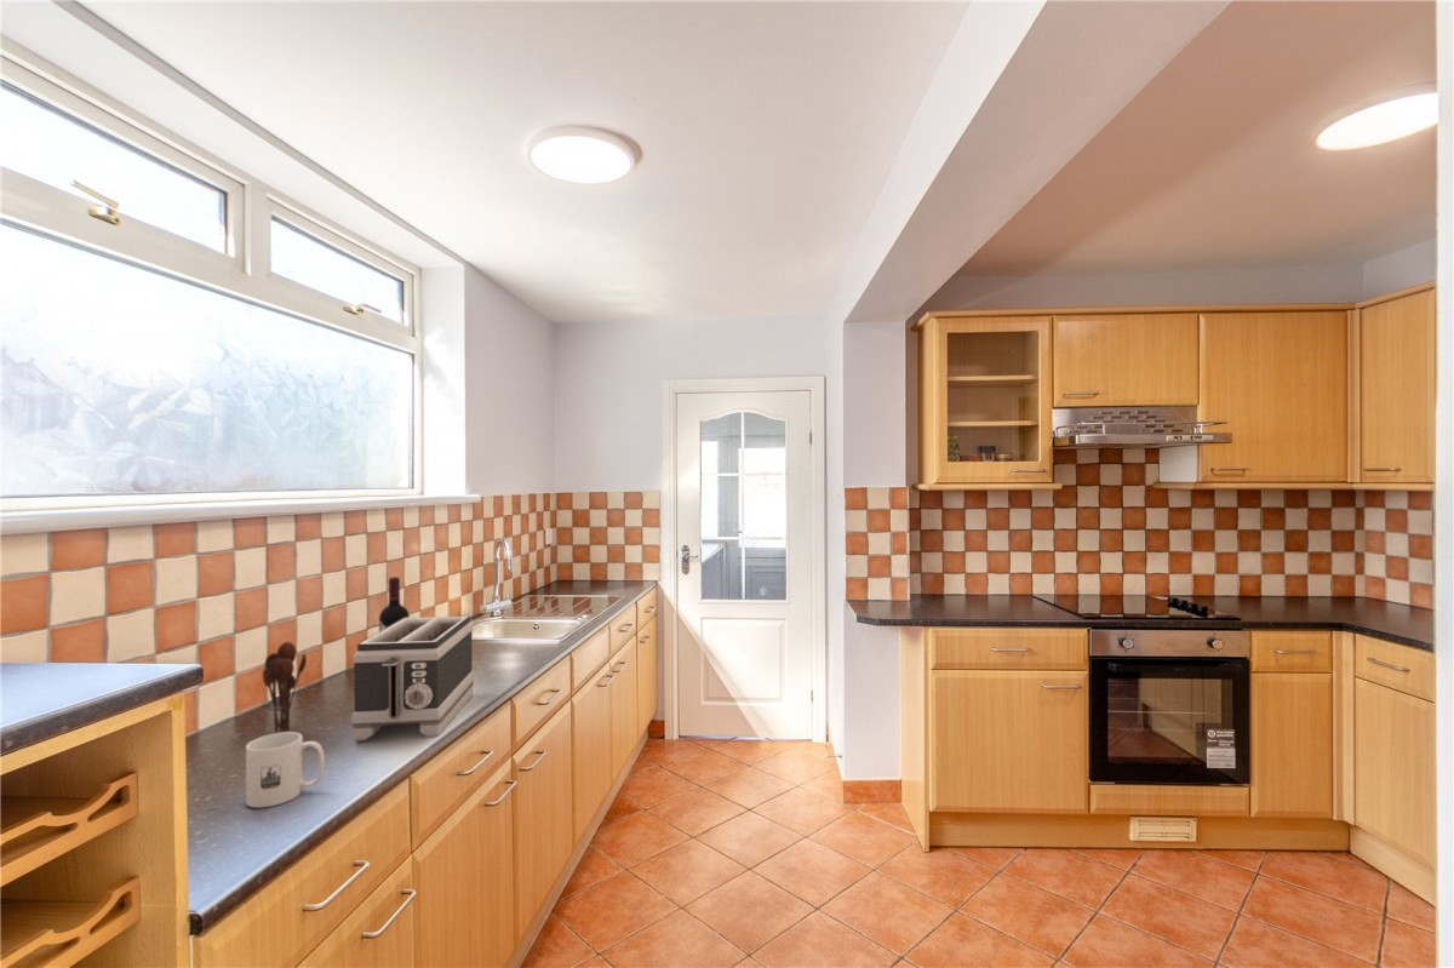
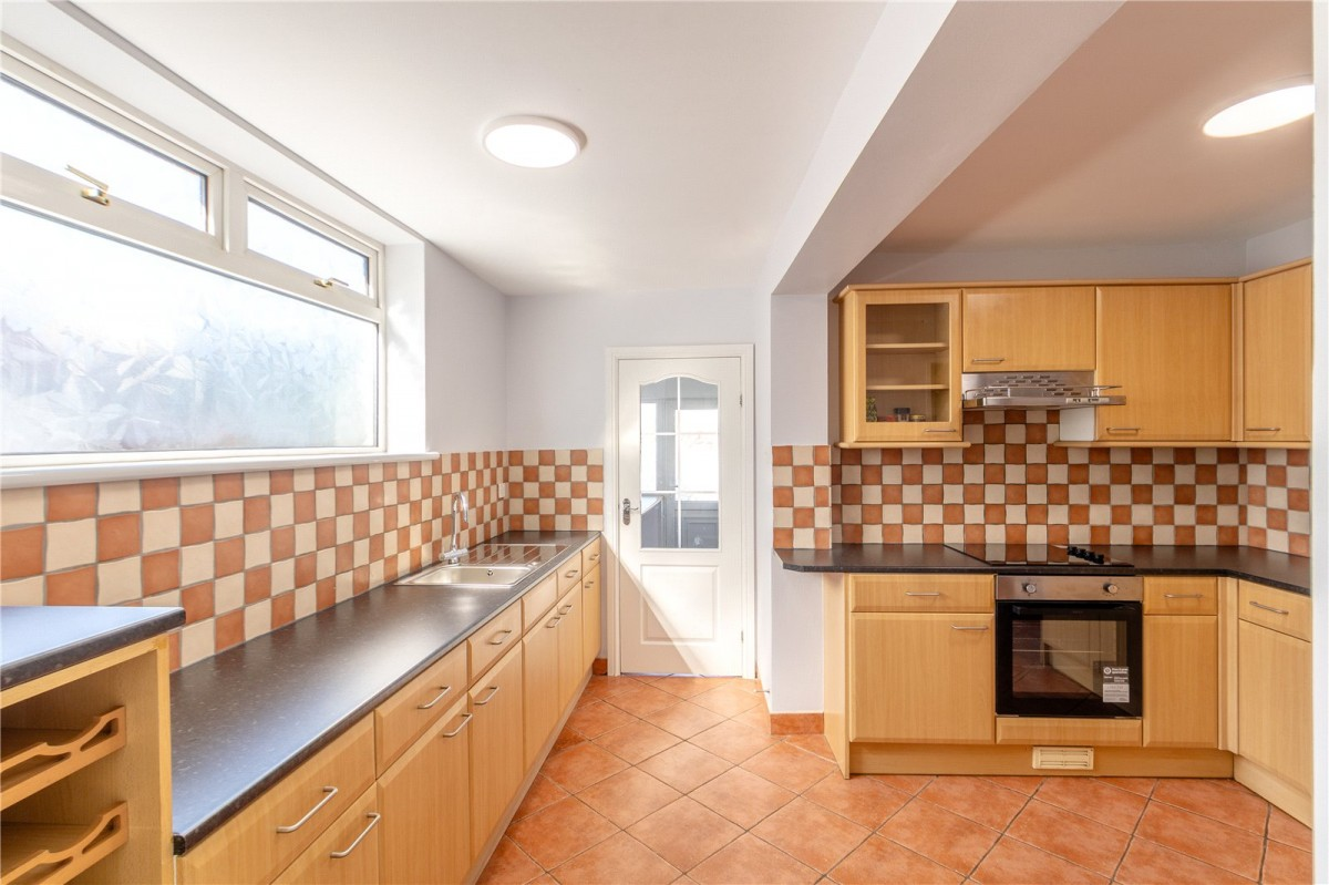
- toaster (416, 675)
- utensil holder (284, 688)
- mug (286, 767)
- wine bottle (391, 624)
